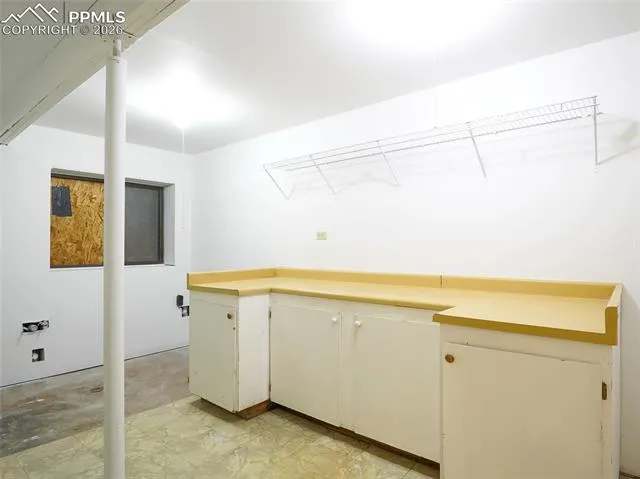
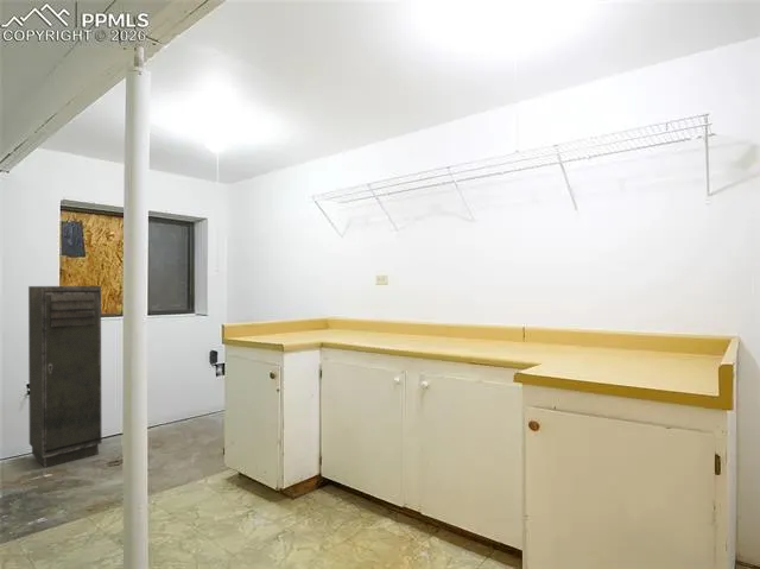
+ storage cabinet (65, 369)
